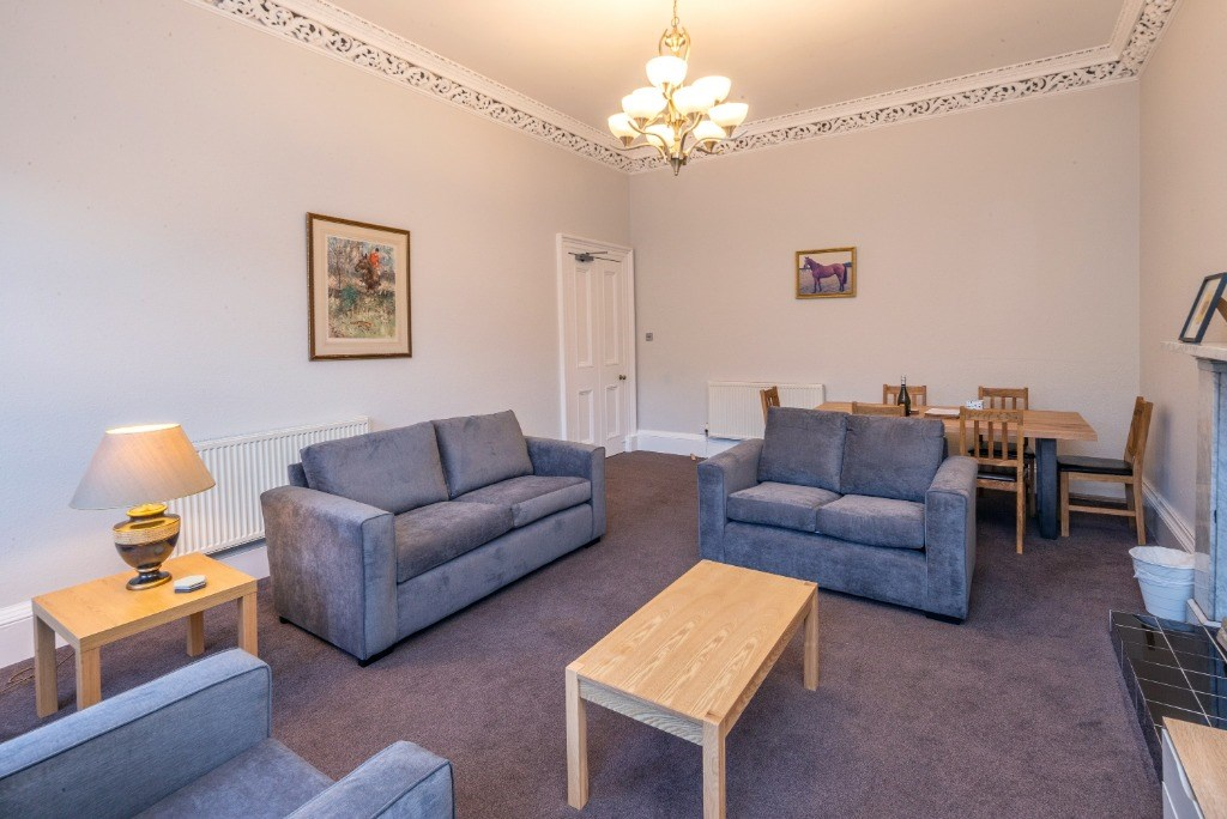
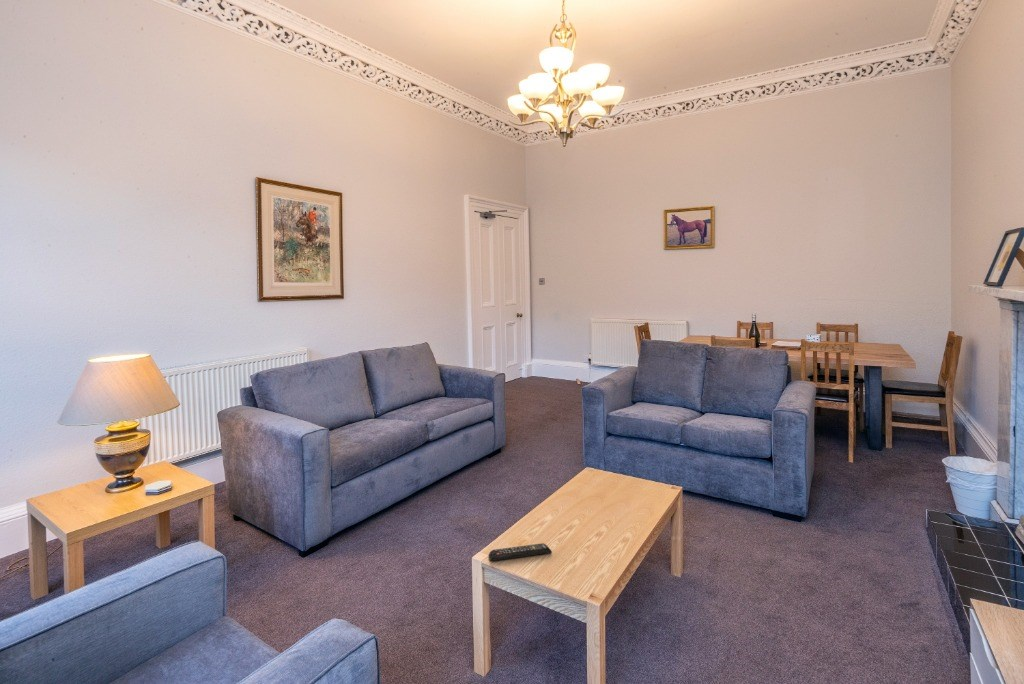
+ remote control (520, 552)
